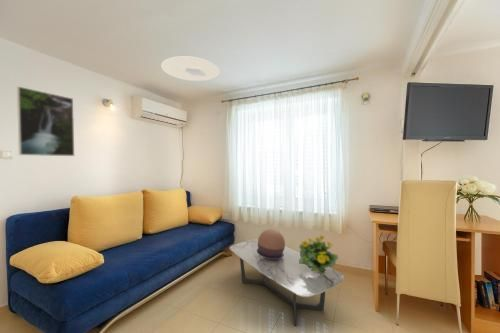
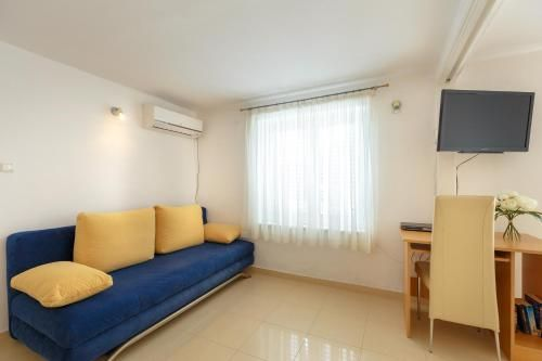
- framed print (48, 124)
- ceiling light (191, 67)
- coffee table (278, 276)
- decorative bowl (270, 243)
- flowering plant (315, 252)
